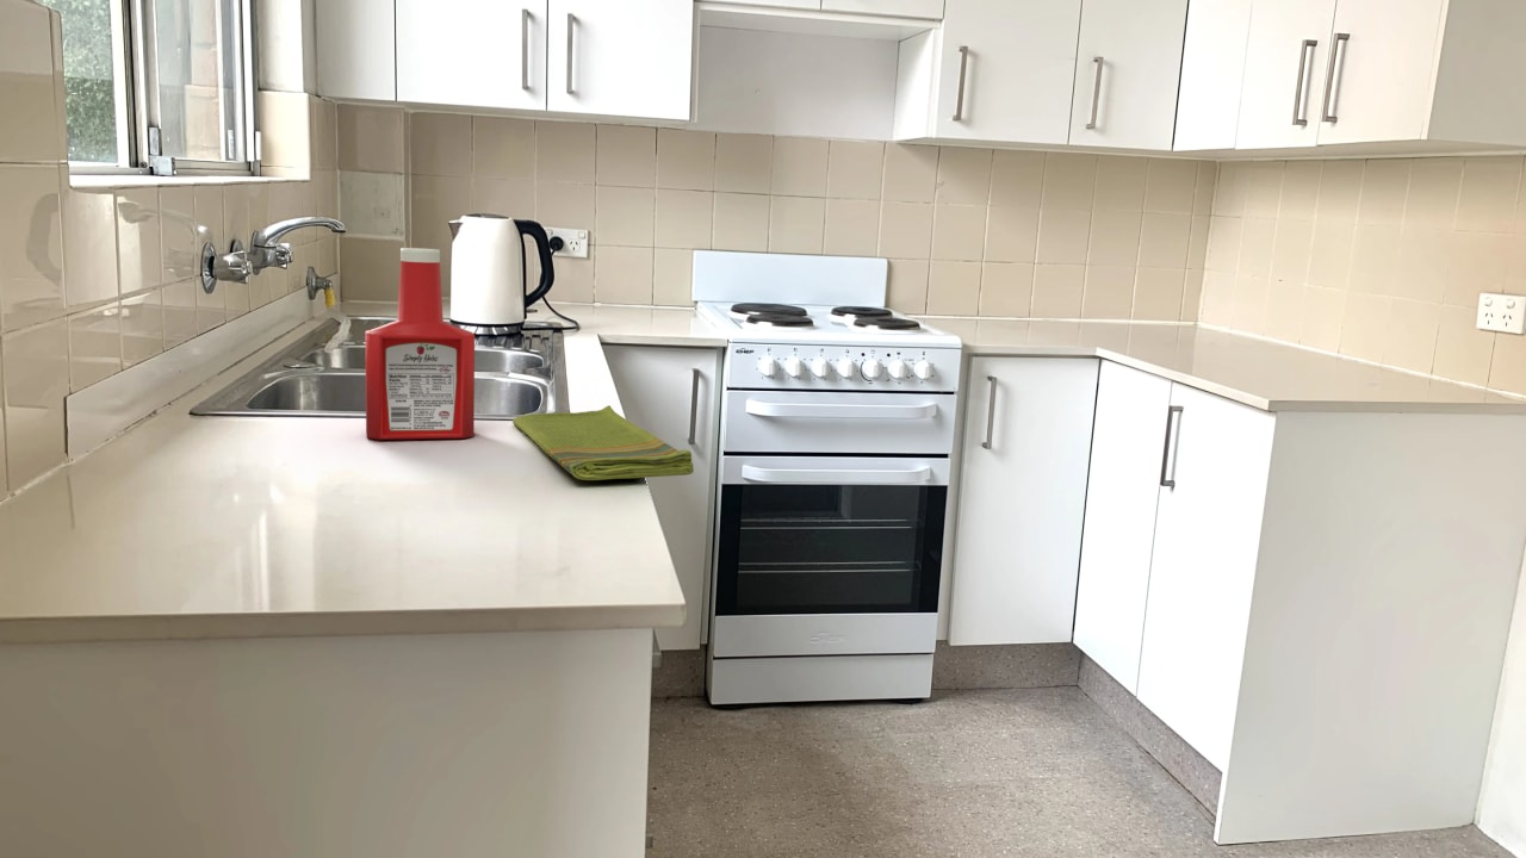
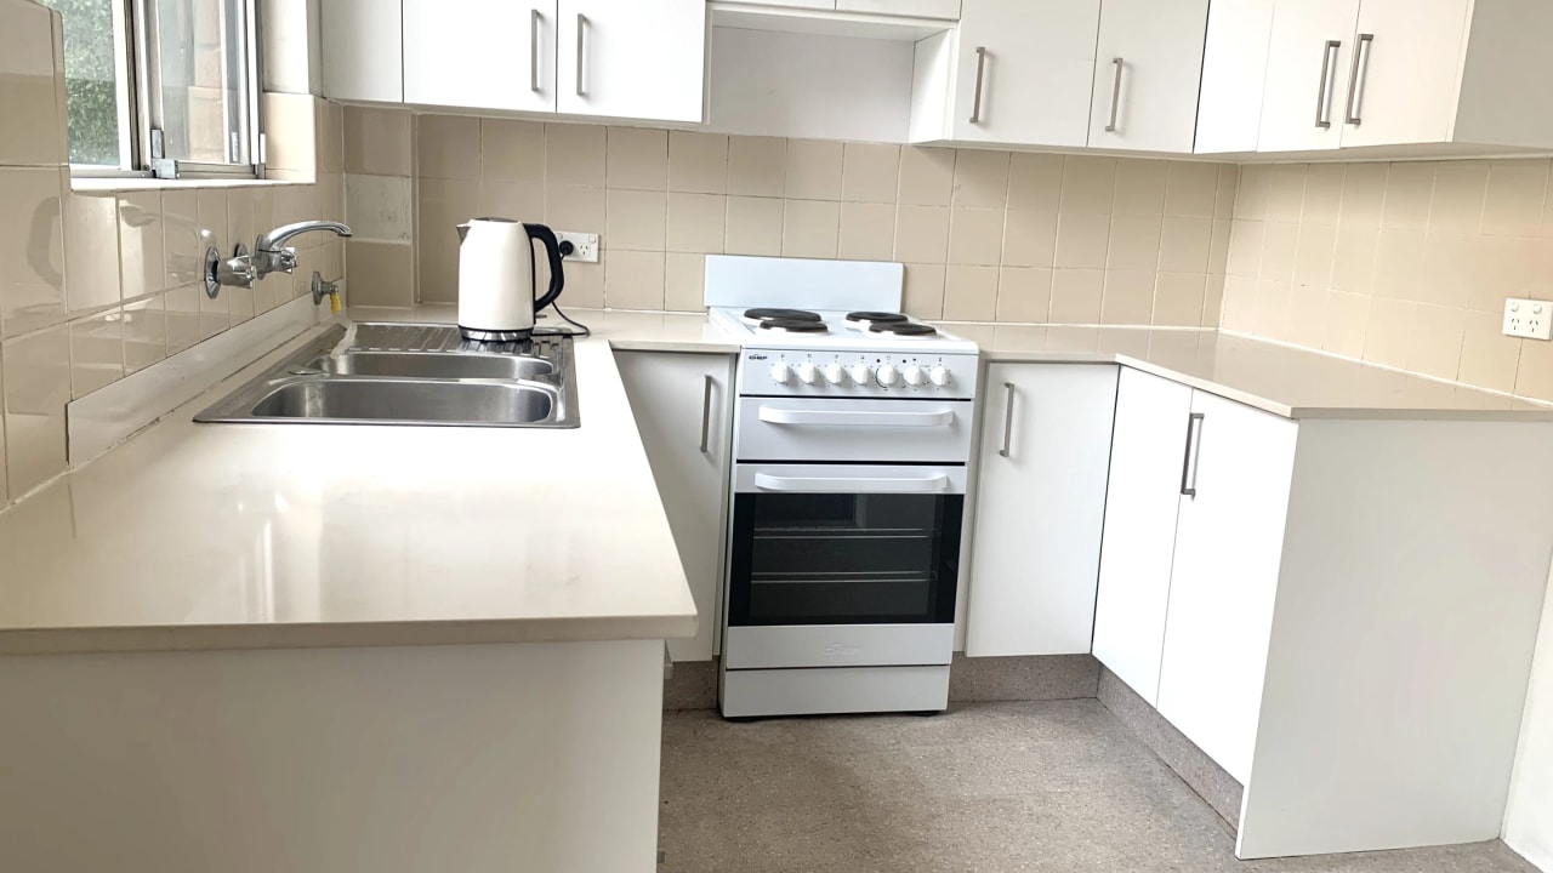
- dish towel (595, 437)
- soap bottle (420, 342)
